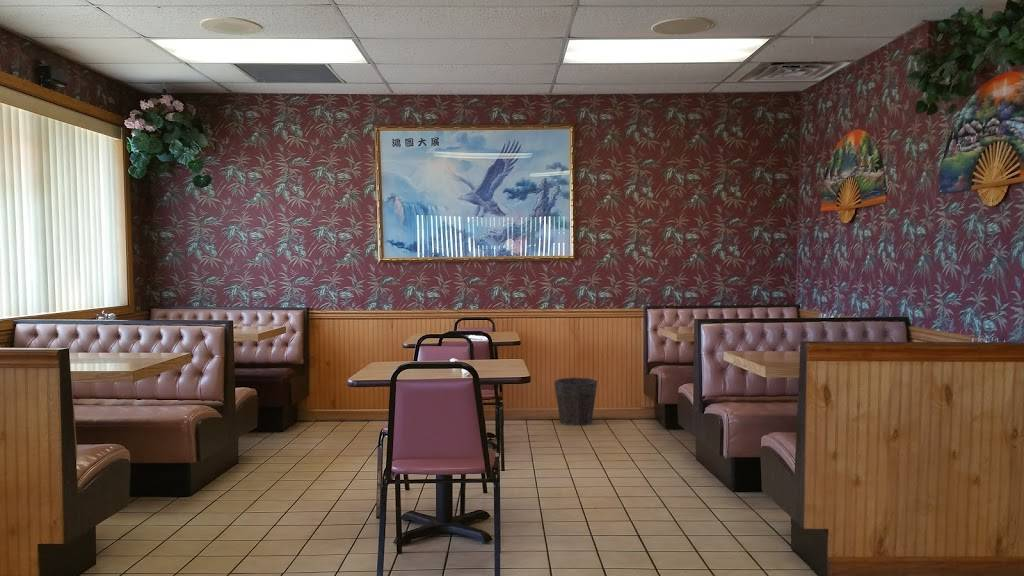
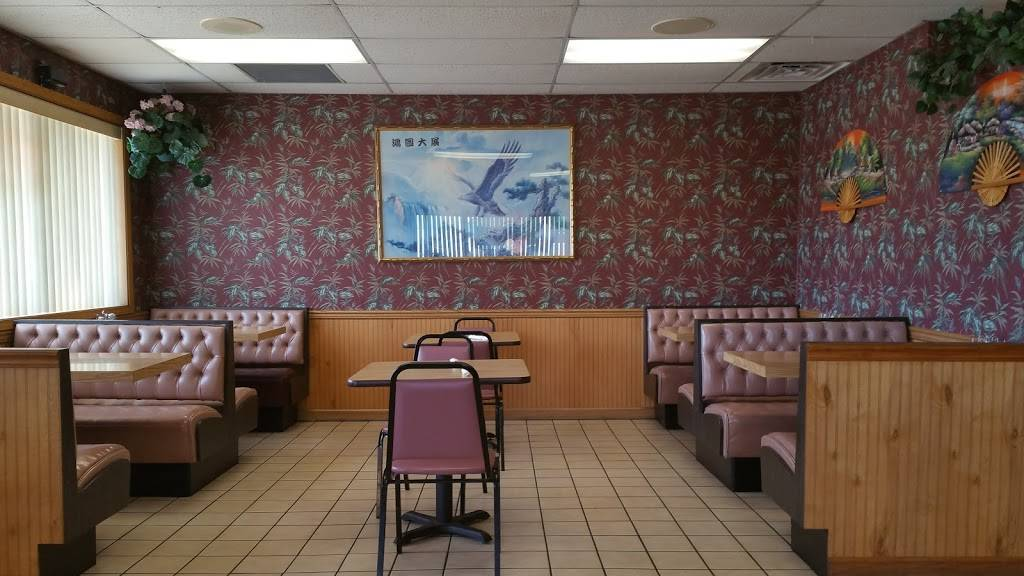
- waste bin (575, 401)
